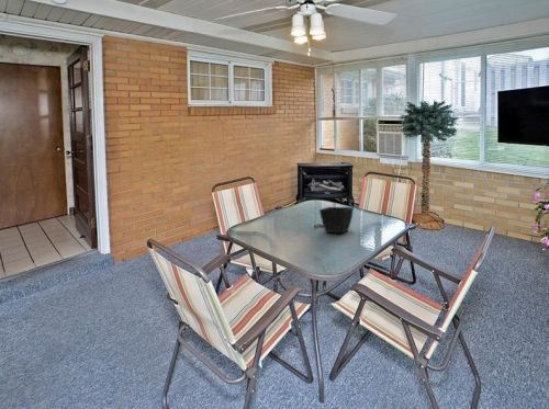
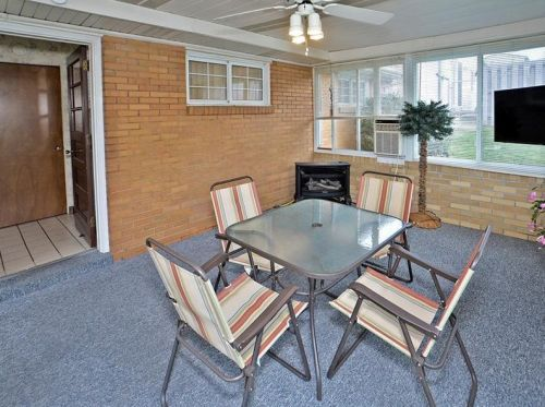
- flower pot (336, 219)
